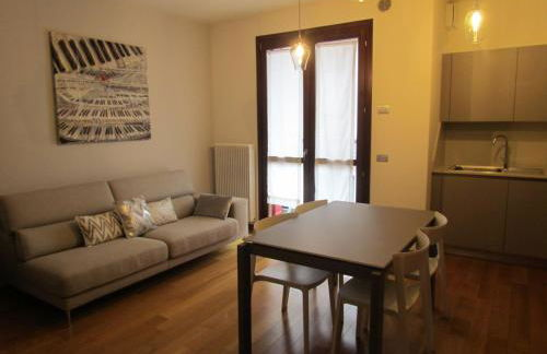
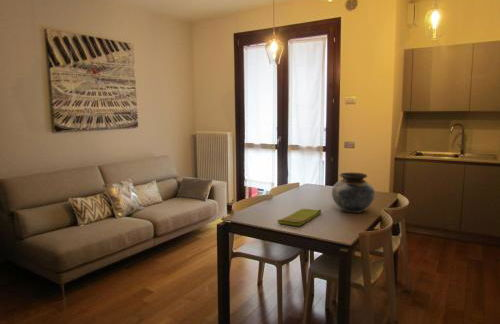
+ dish towel (300, 215)
+ vase (352, 192)
